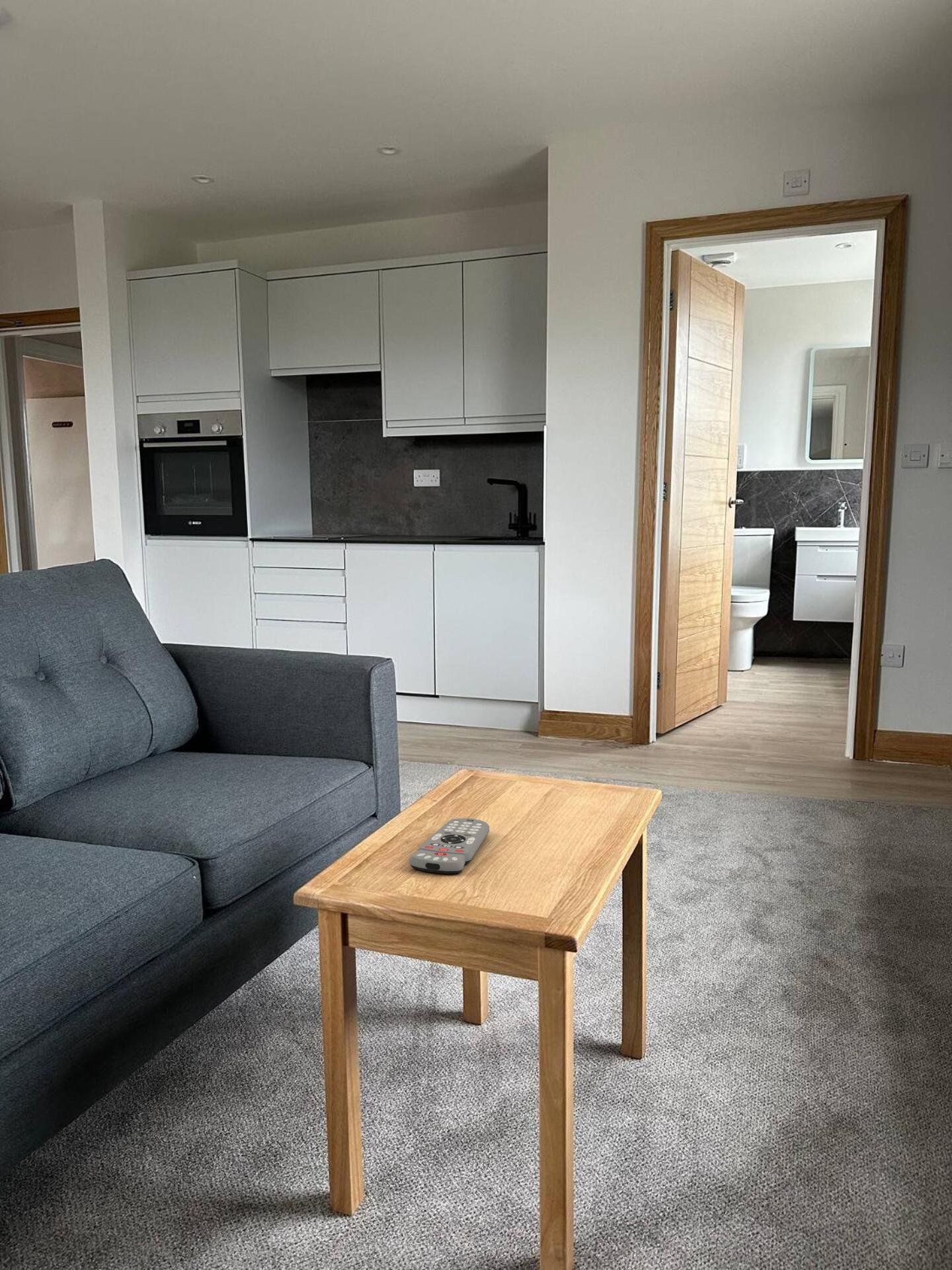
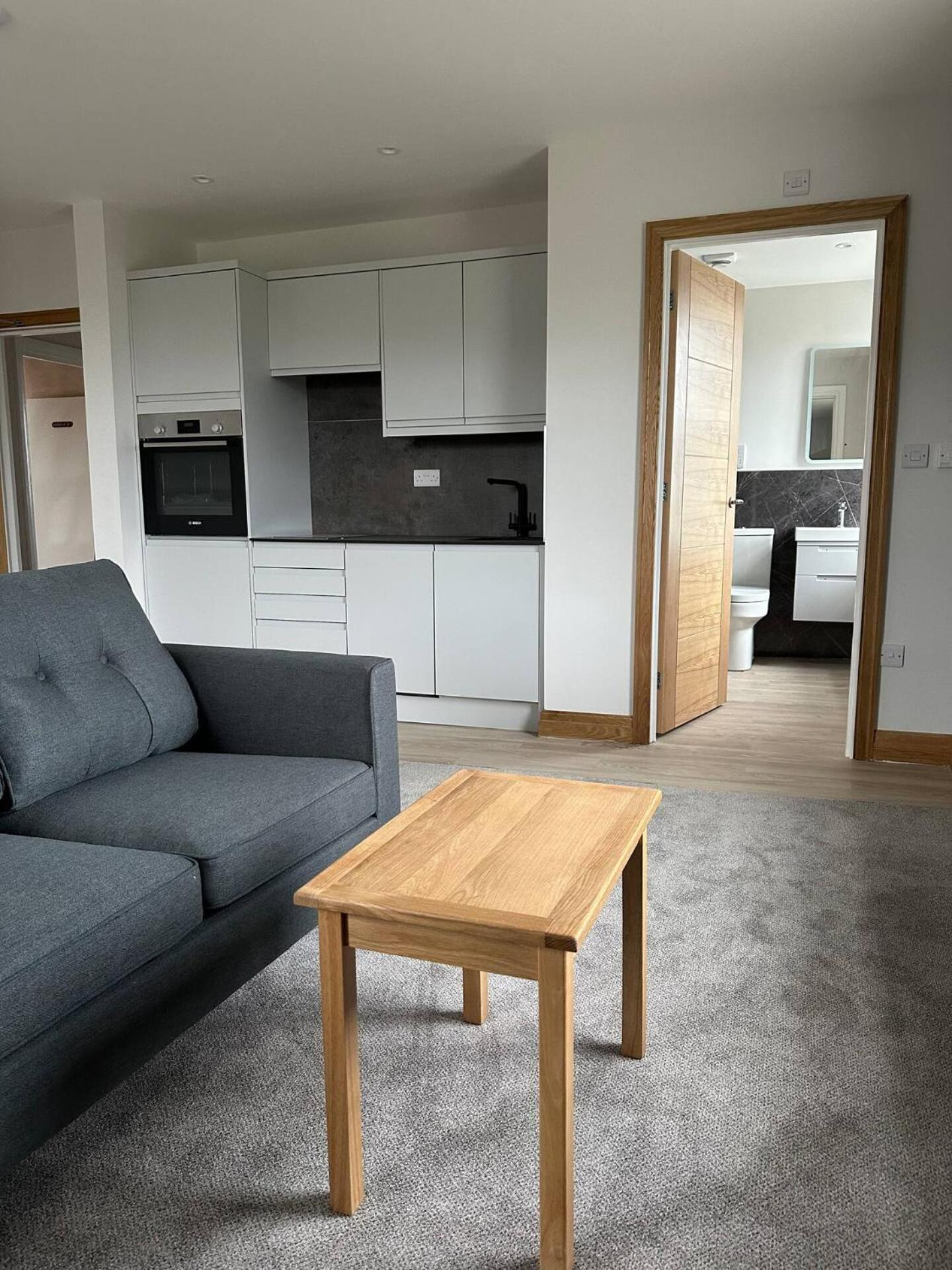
- remote control (454, 844)
